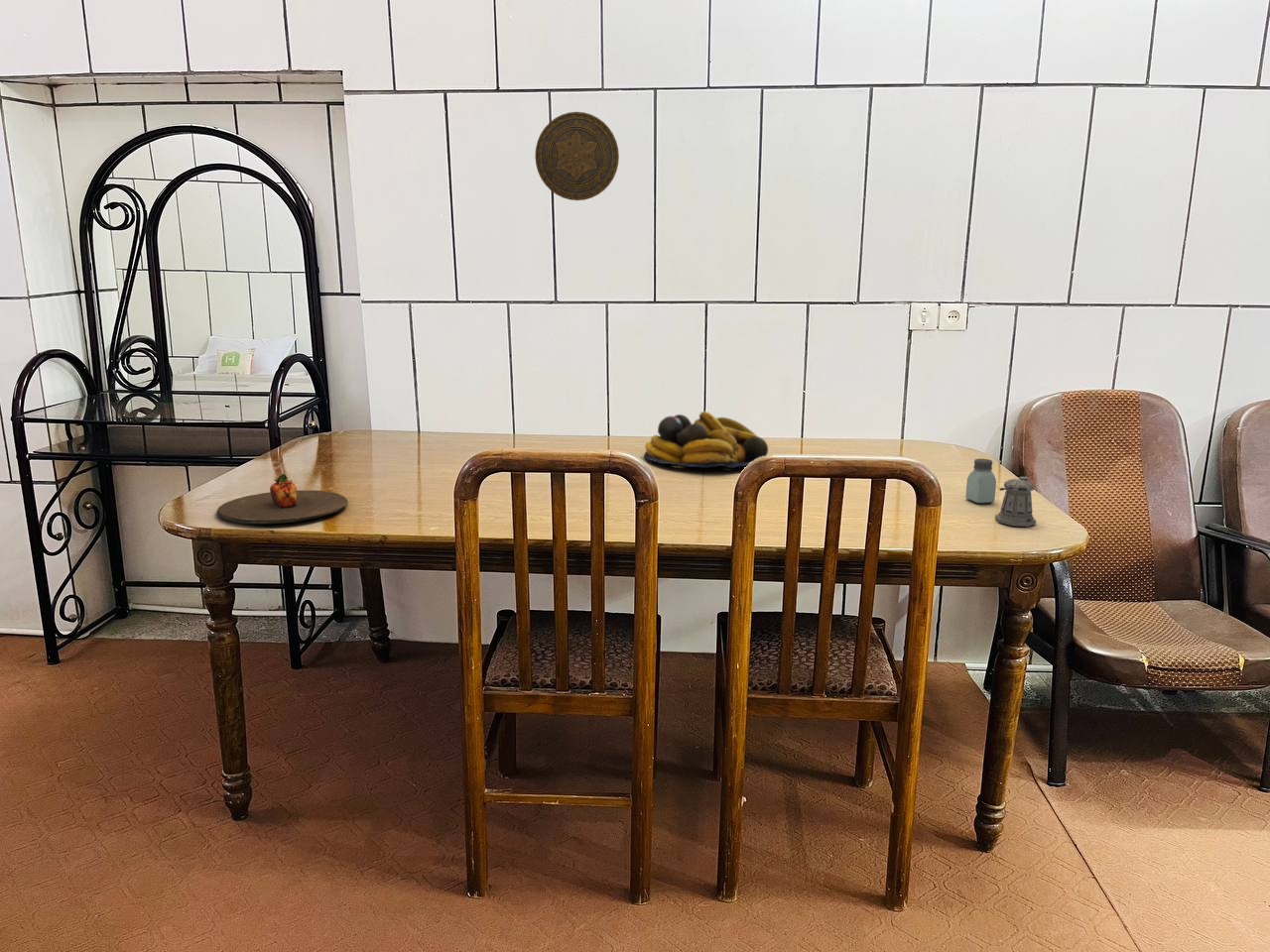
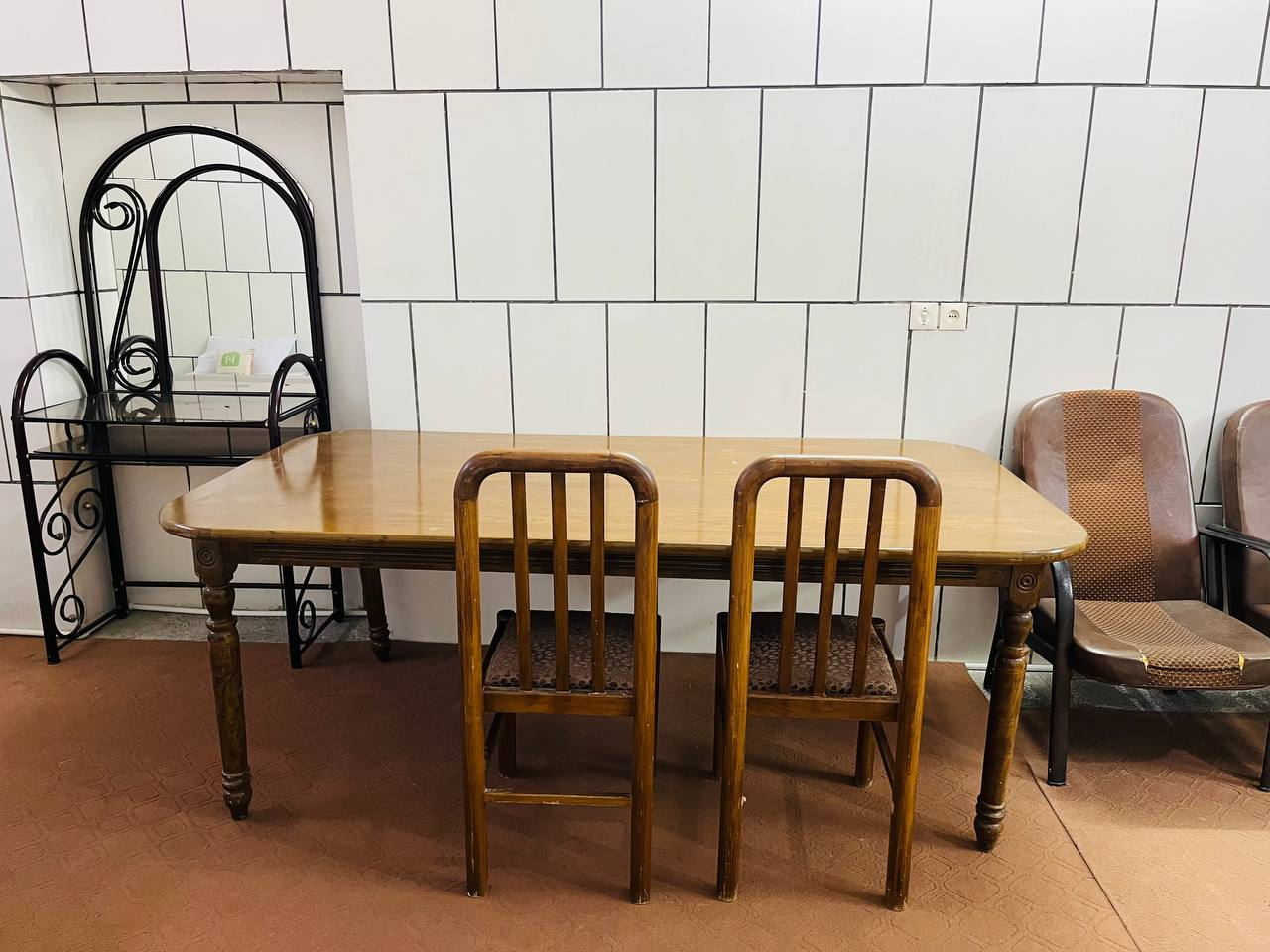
- saltshaker (981, 480)
- plate (282, 491)
- decorative plate (576, 156)
- fruit bowl (706, 435)
- pepper shaker (1014, 500)
